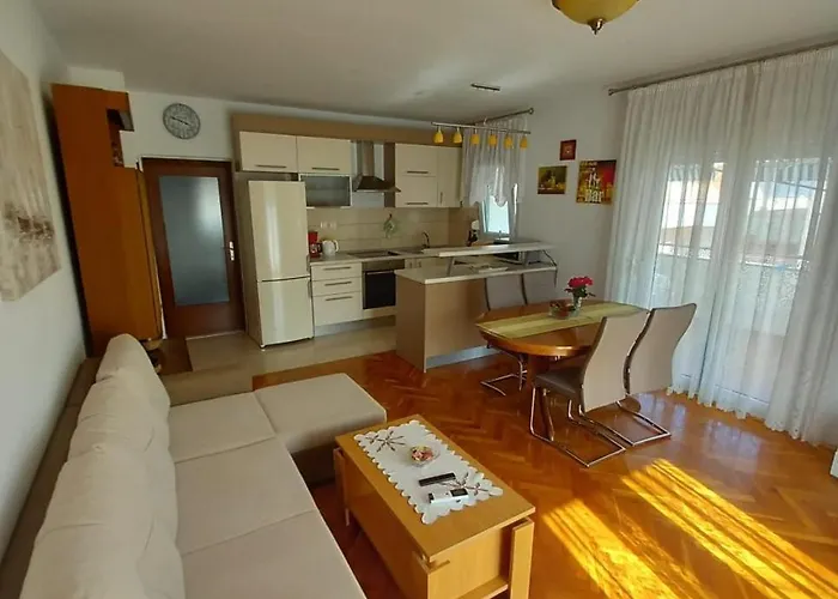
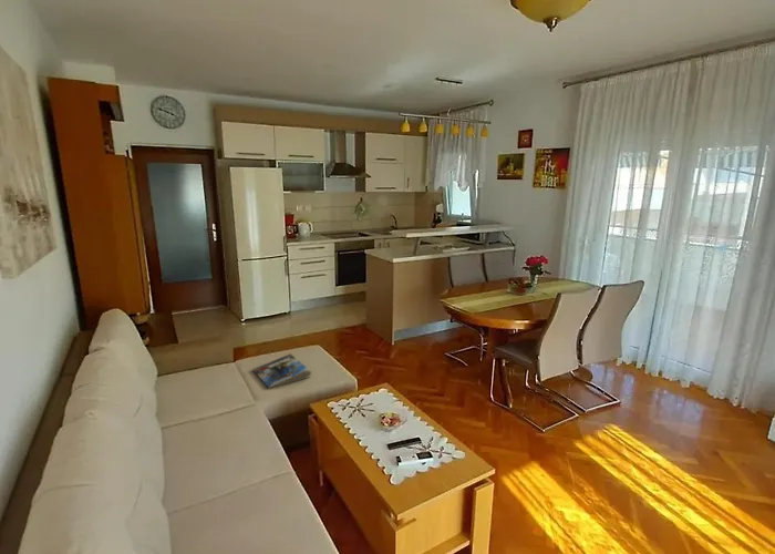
+ magazine (281, 369)
